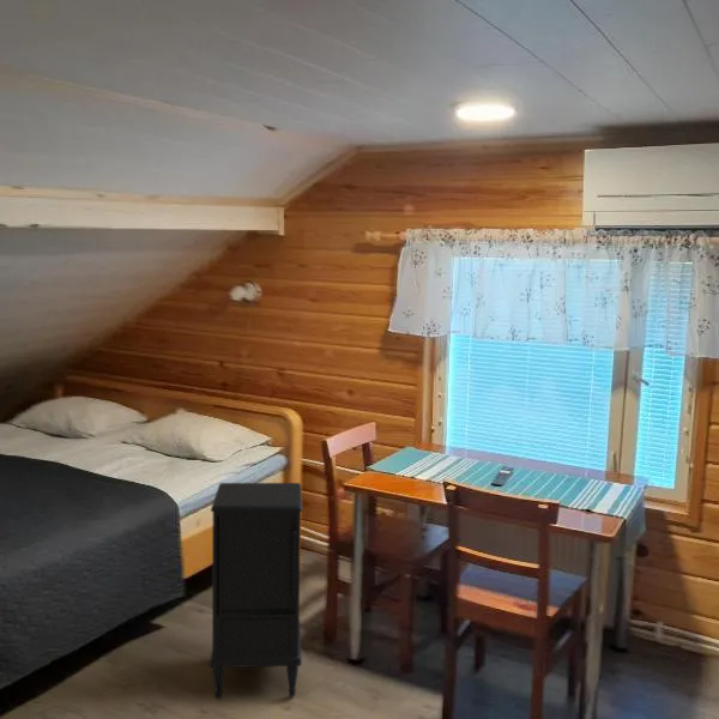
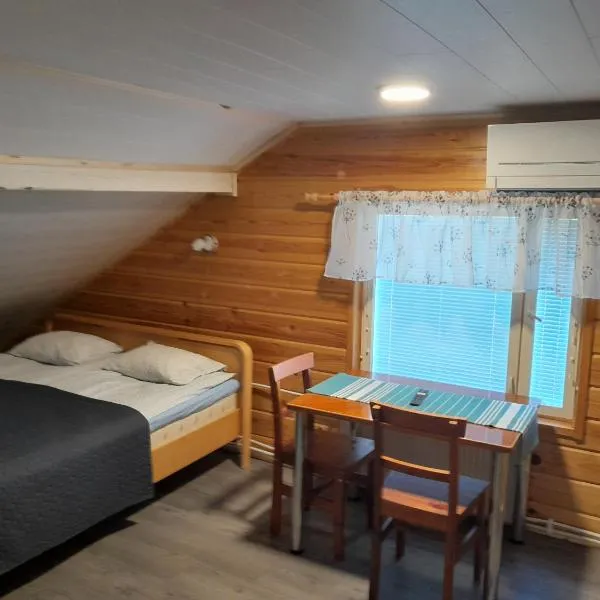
- nightstand (258, 586)
